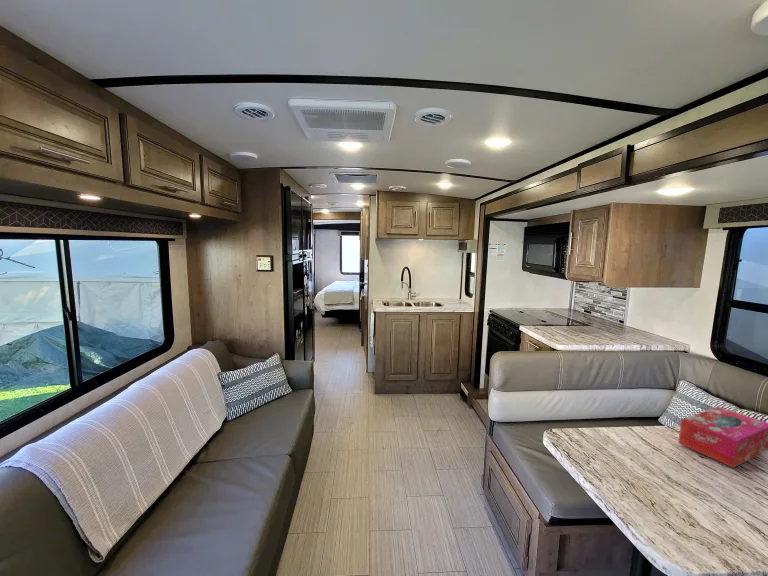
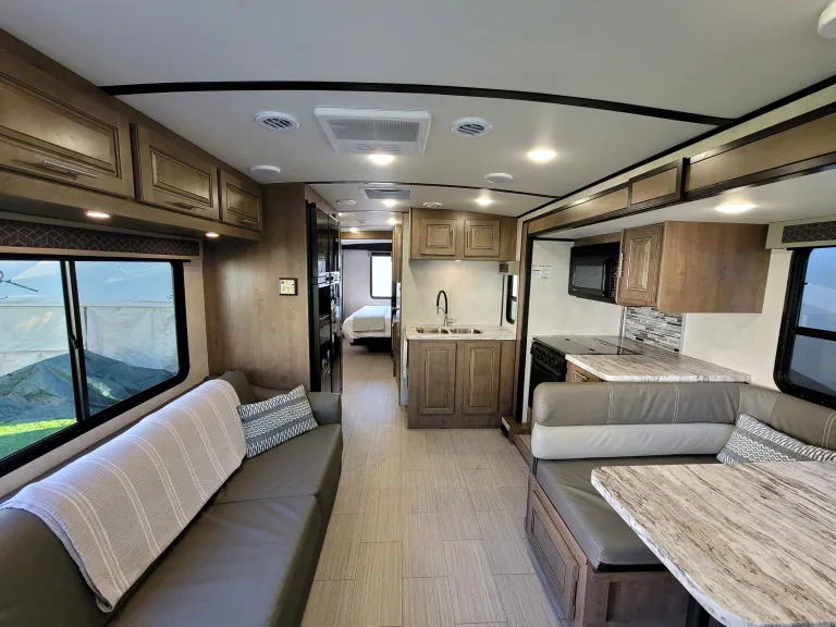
- tissue box (725, 434)
